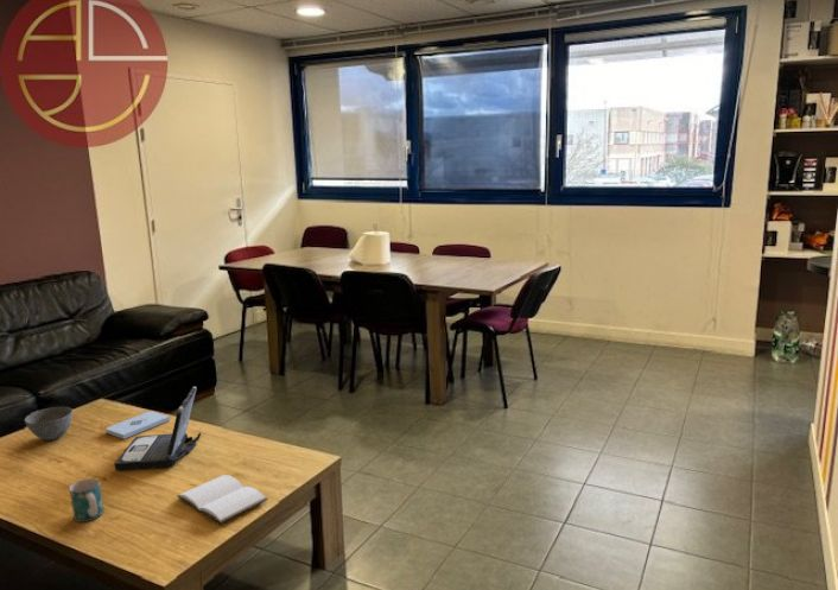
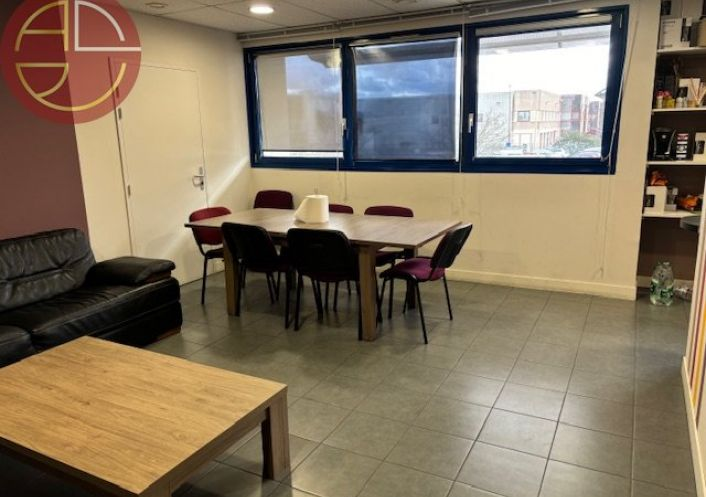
- mug (88, 502)
- book (222, 496)
- laptop (159, 434)
- bowl (50, 425)
- notepad (138, 424)
